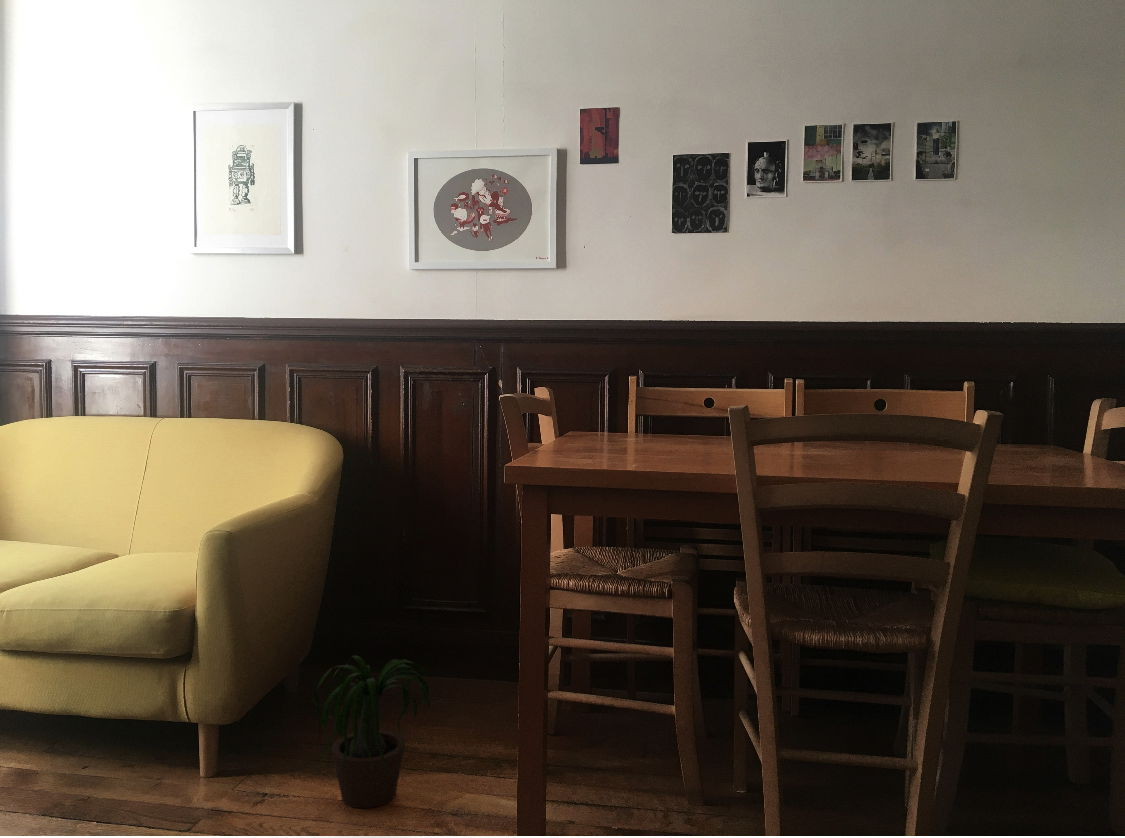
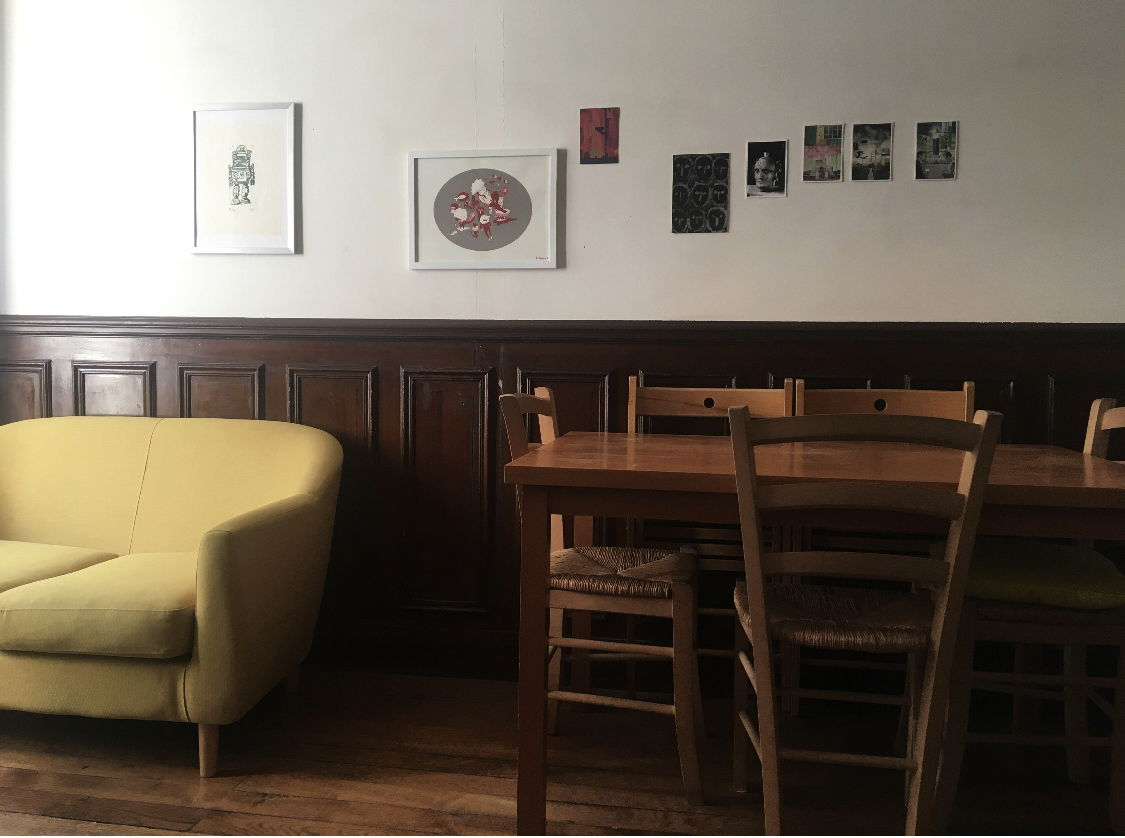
- potted plant (370, 723)
